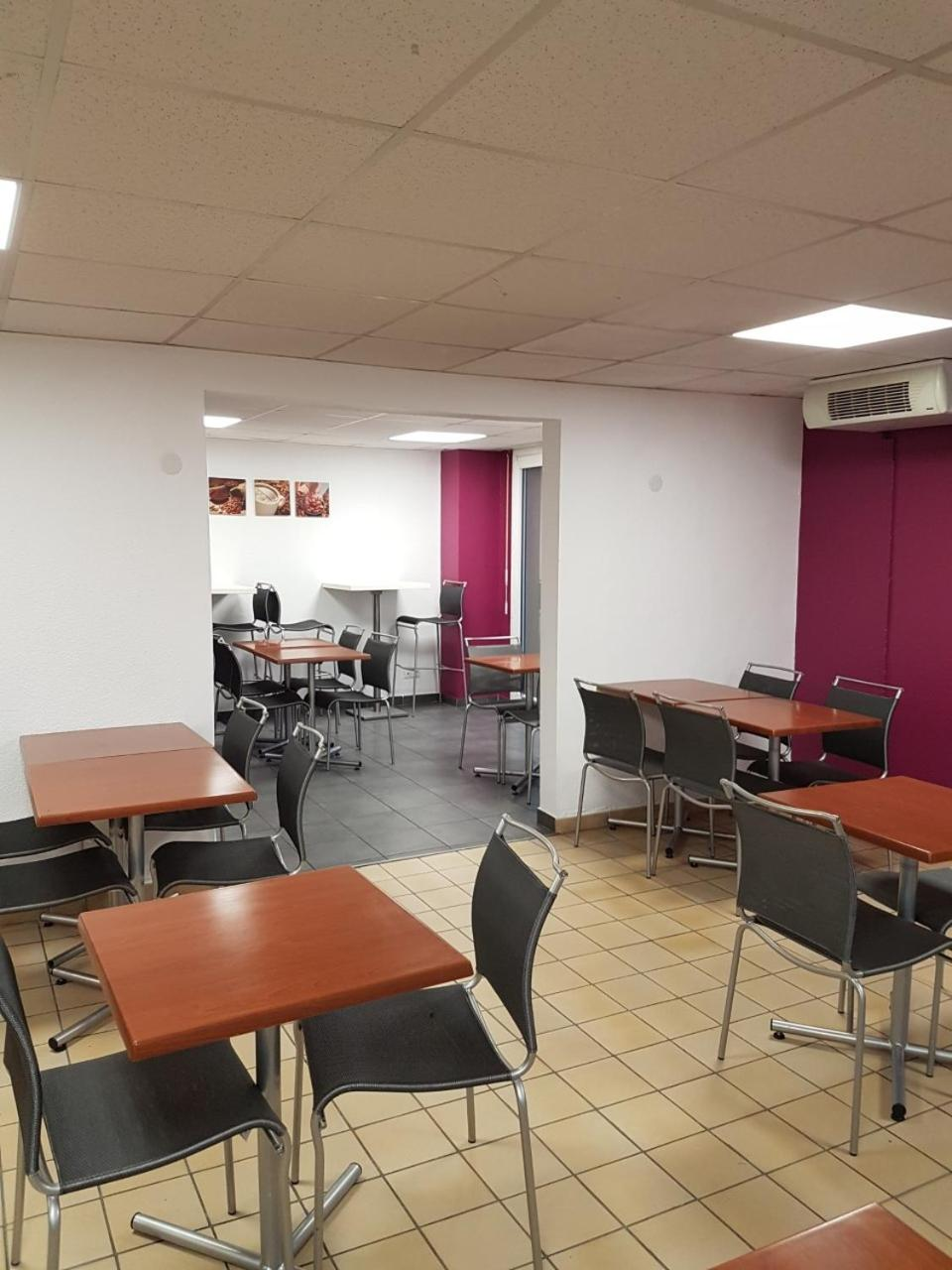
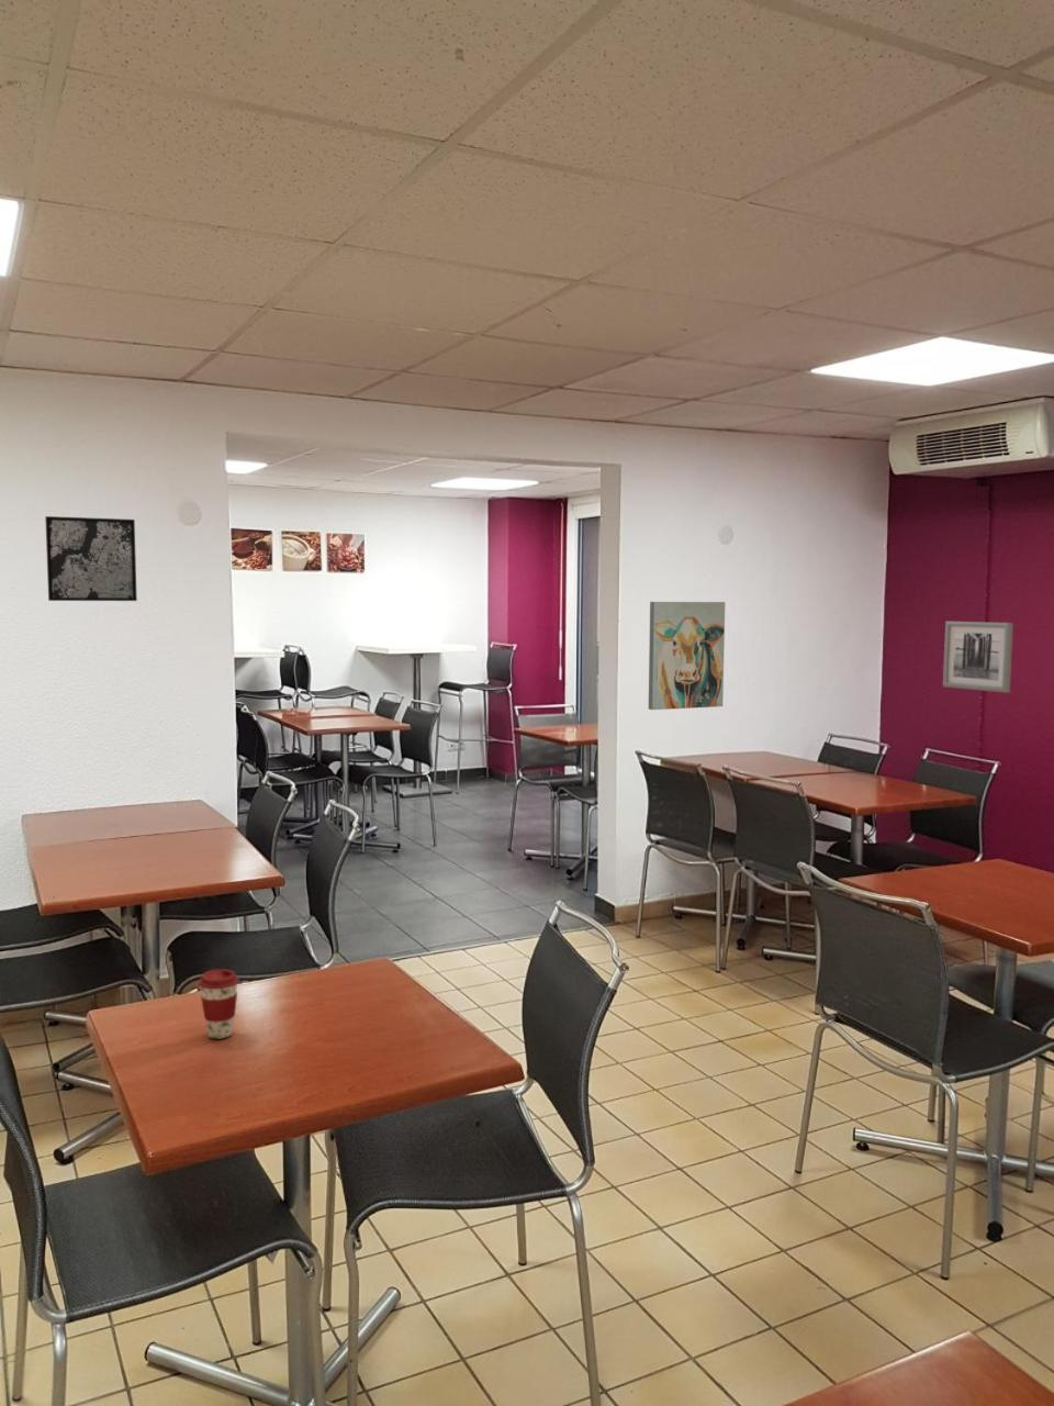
+ wall art (686, 654)
+ wall art (91, 559)
+ coffee cup (218, 1004)
+ wall art (976, 655)
